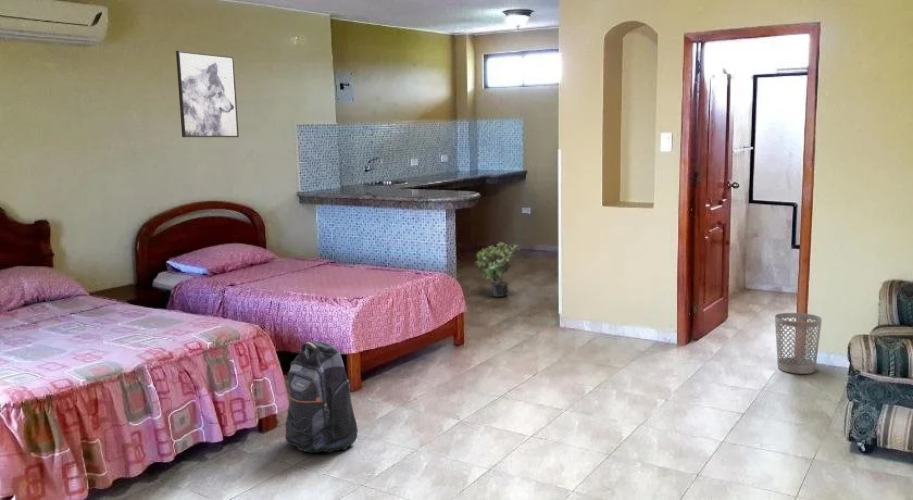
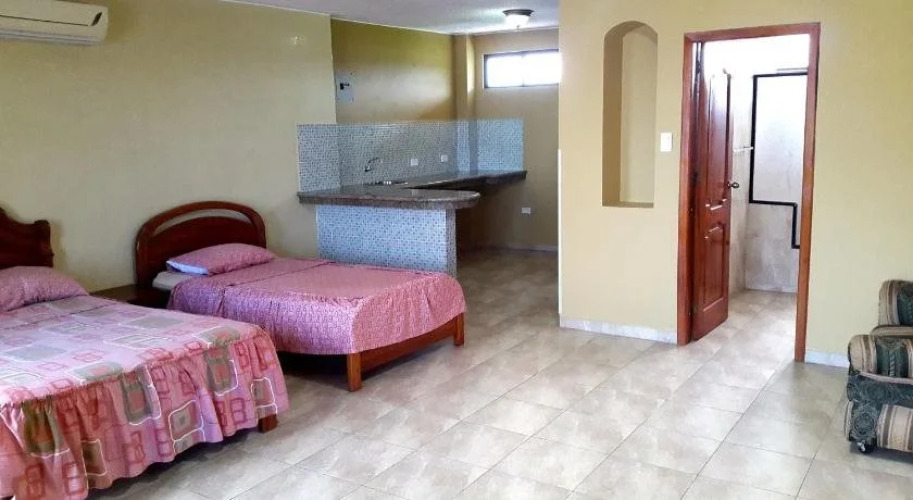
- backpack (319, 392)
- wastebasket (797, 343)
- potted plant (499, 268)
- wall art (208, 95)
